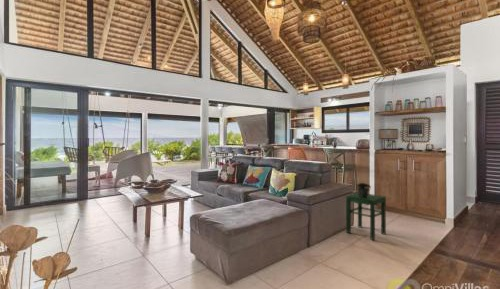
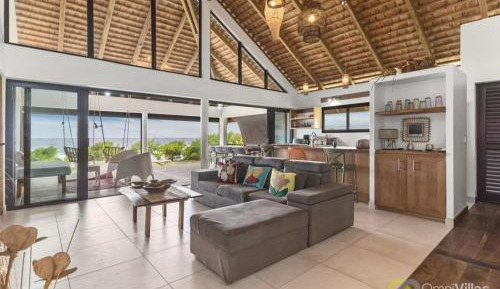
- stool (365, 214)
- potted plant (362, 184)
